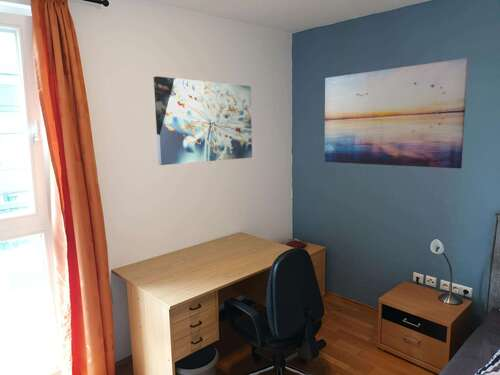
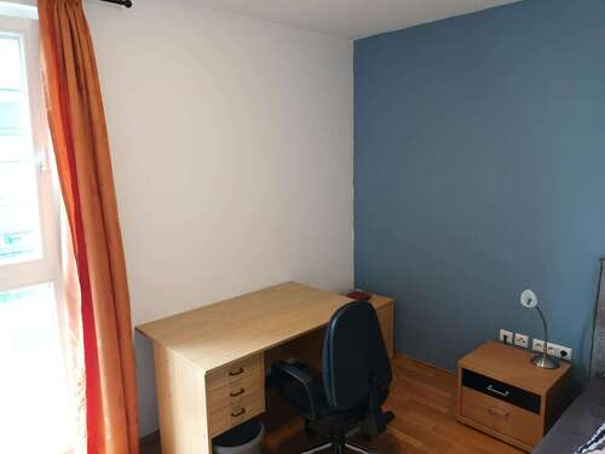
- wall art (208, 122)
- wall art (385, 118)
